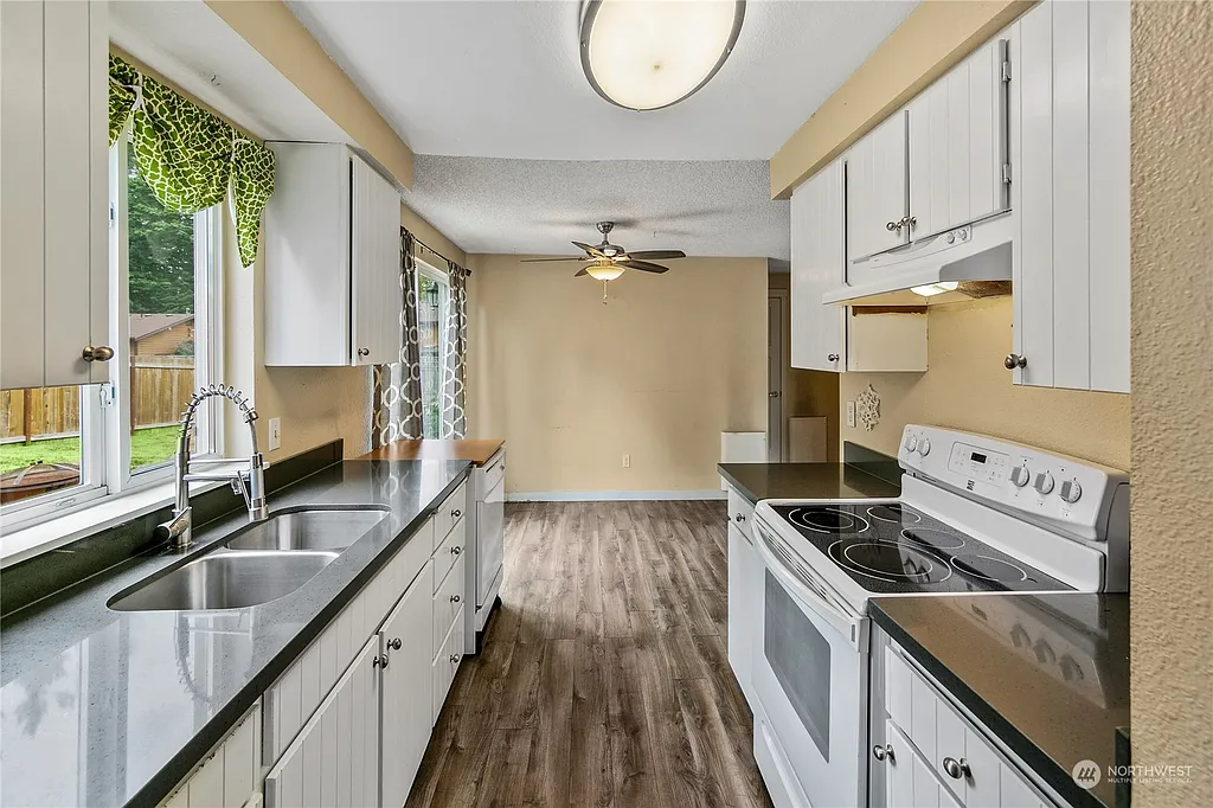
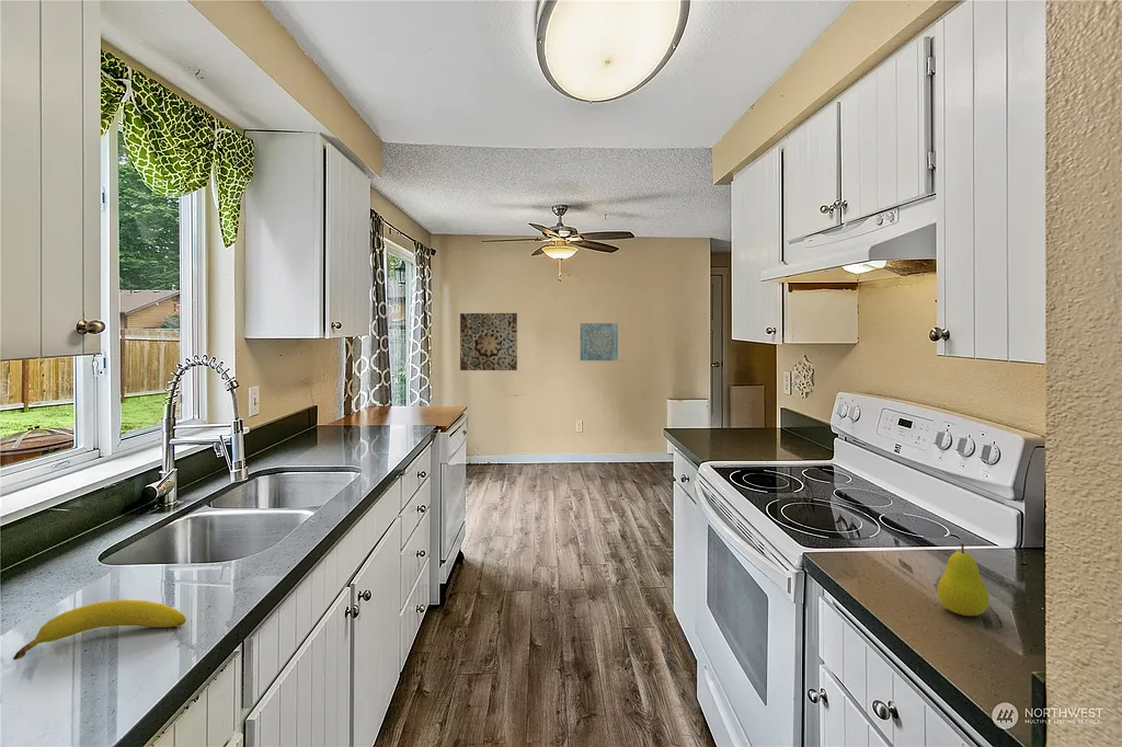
+ wall art (598, 342)
+ wall art (488, 342)
+ fruit (110, 619)
+ fruit (962, 577)
